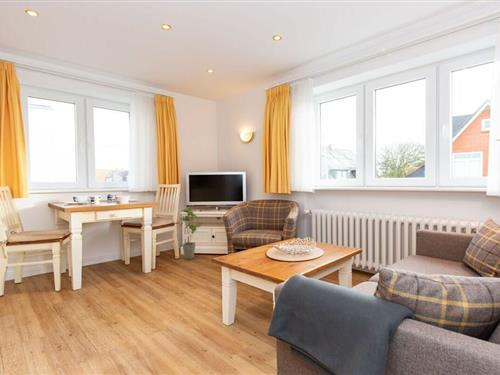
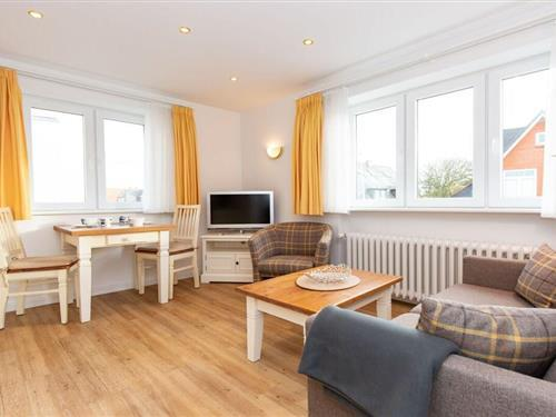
- house plant (191, 234)
